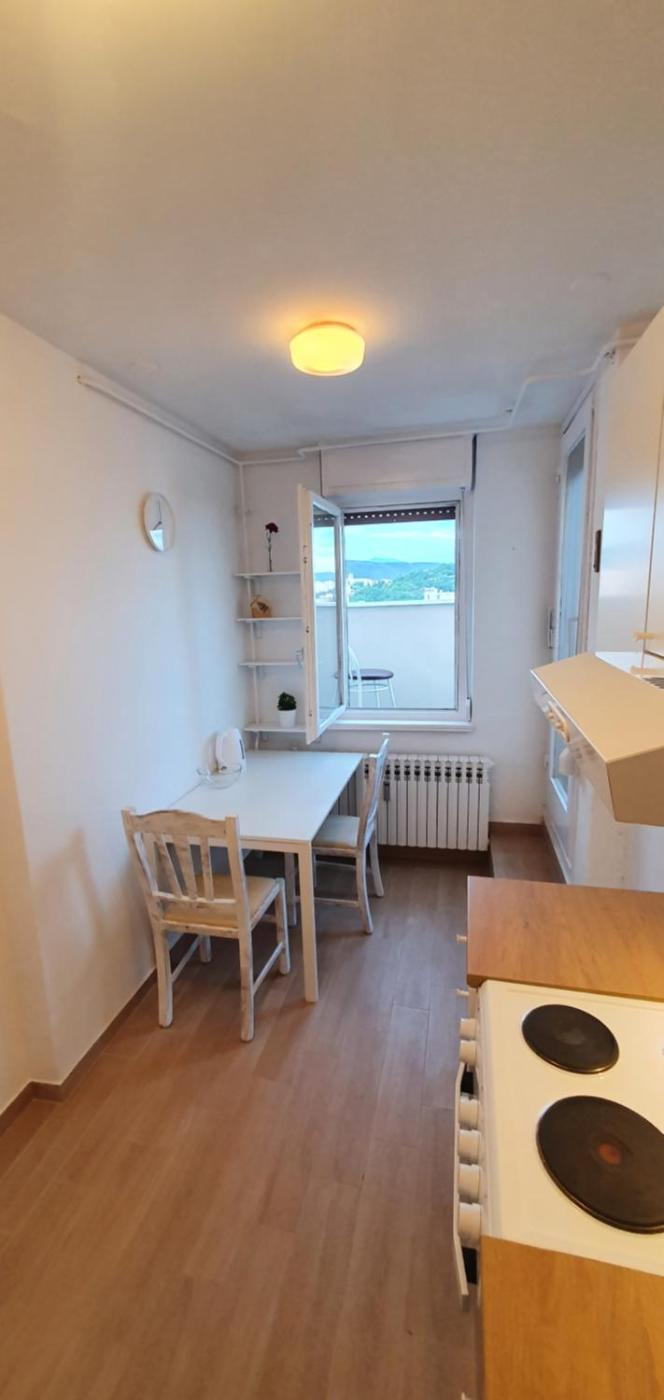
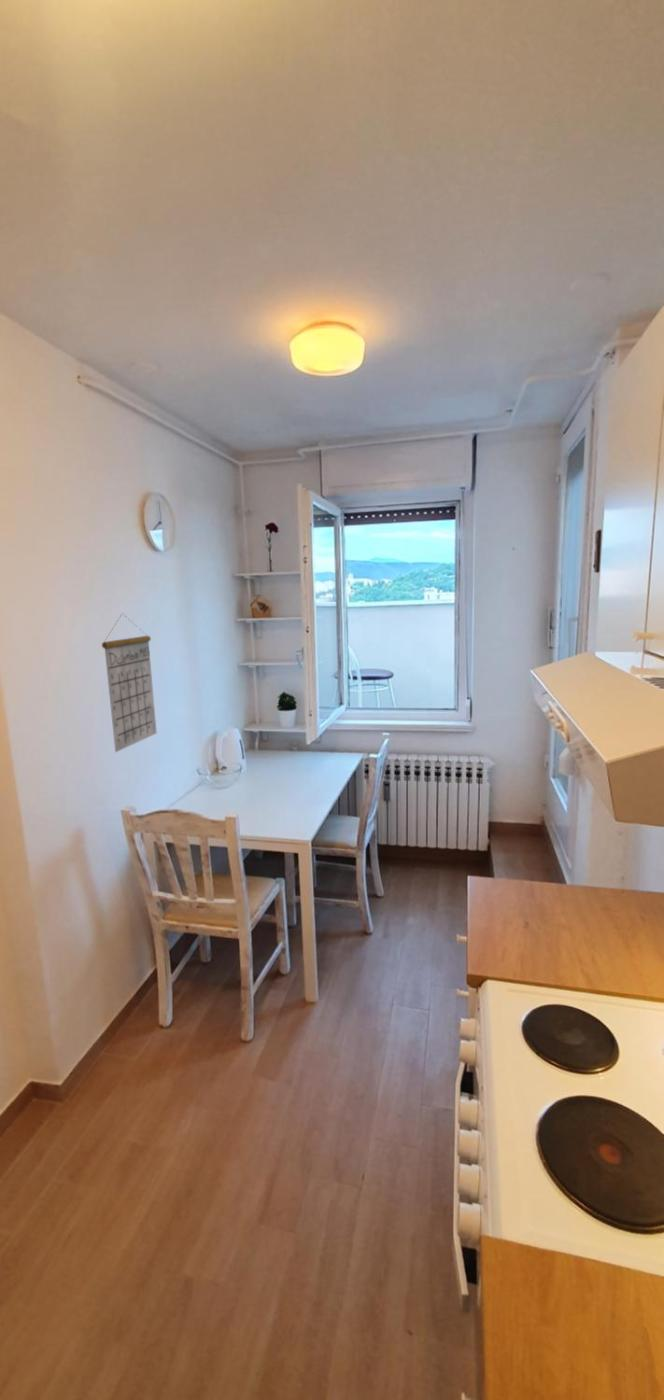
+ calendar (131, 679)
